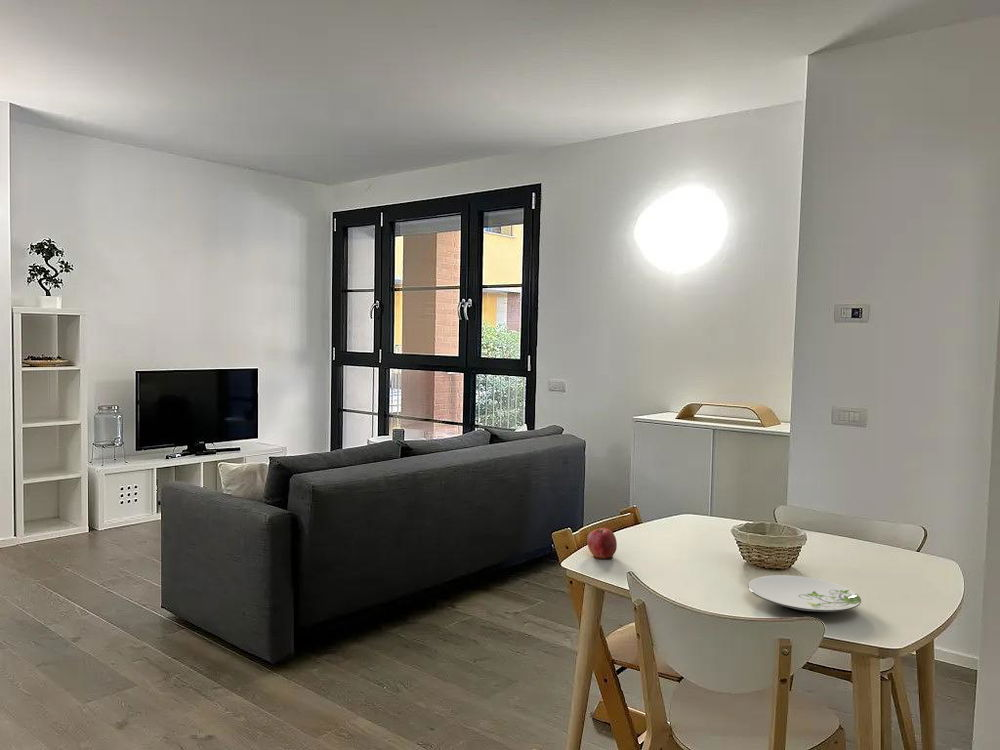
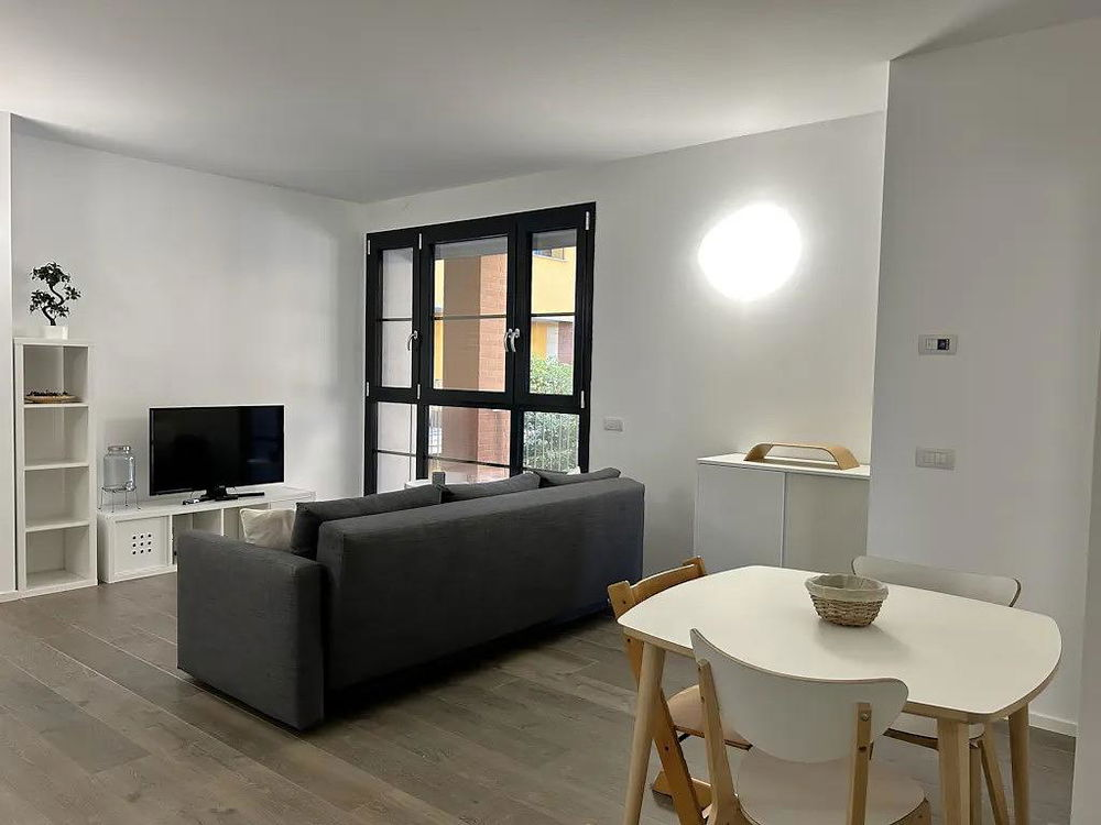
- plate (802, 598)
- apple (601, 542)
